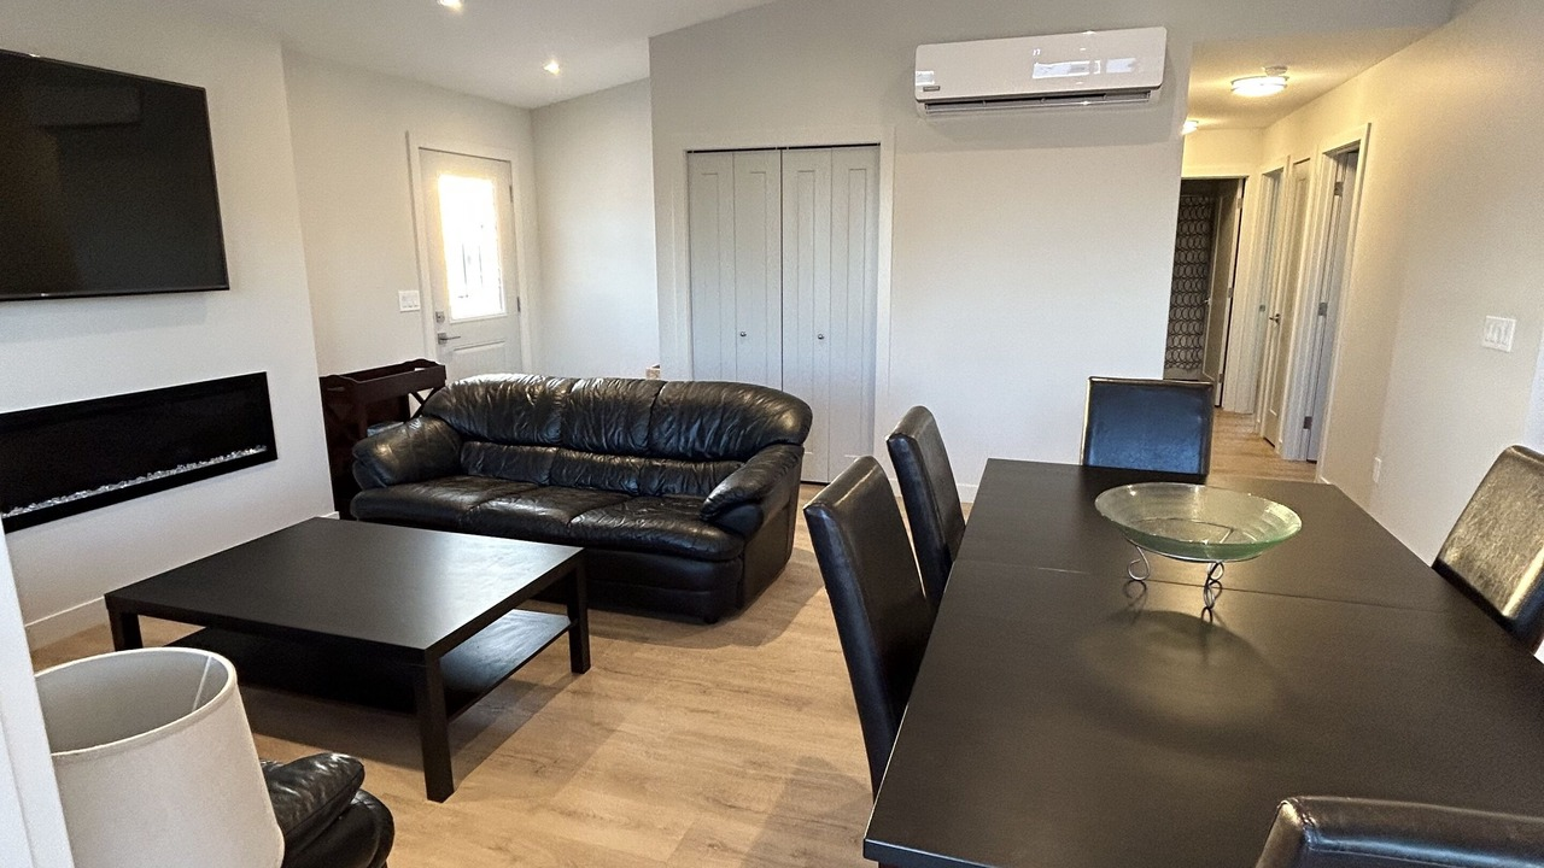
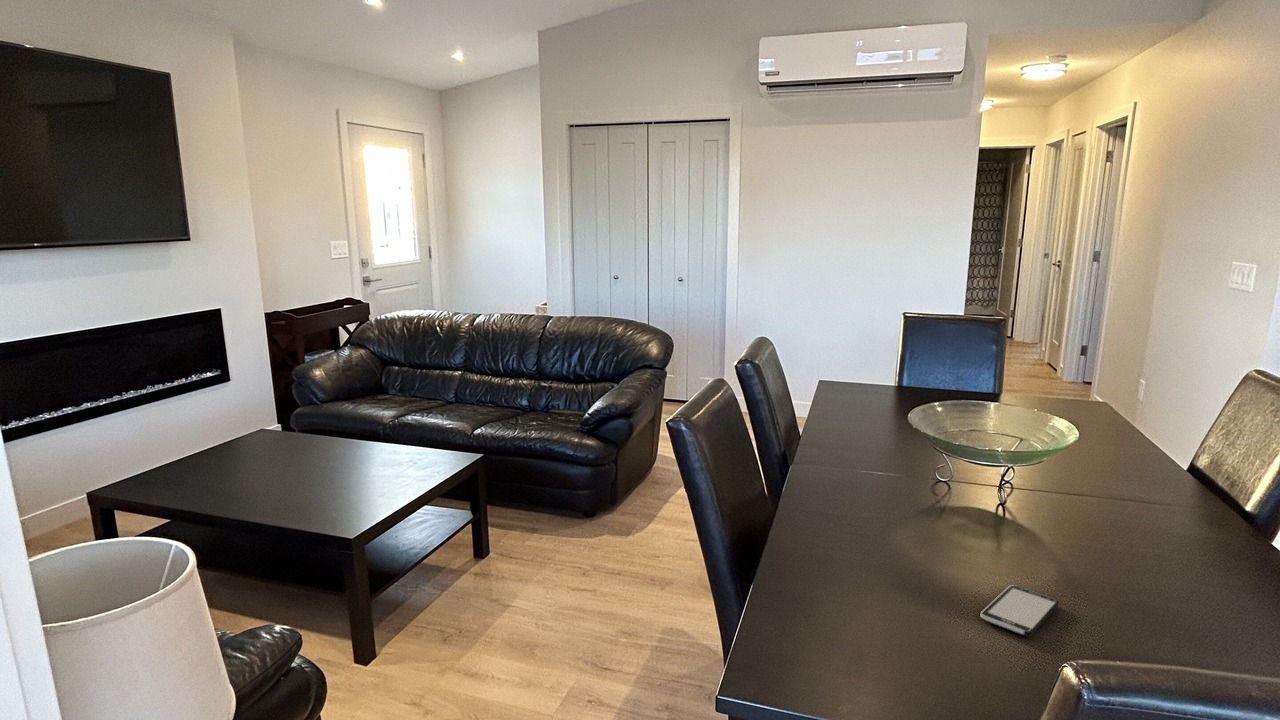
+ smartphone (1019, 609)
